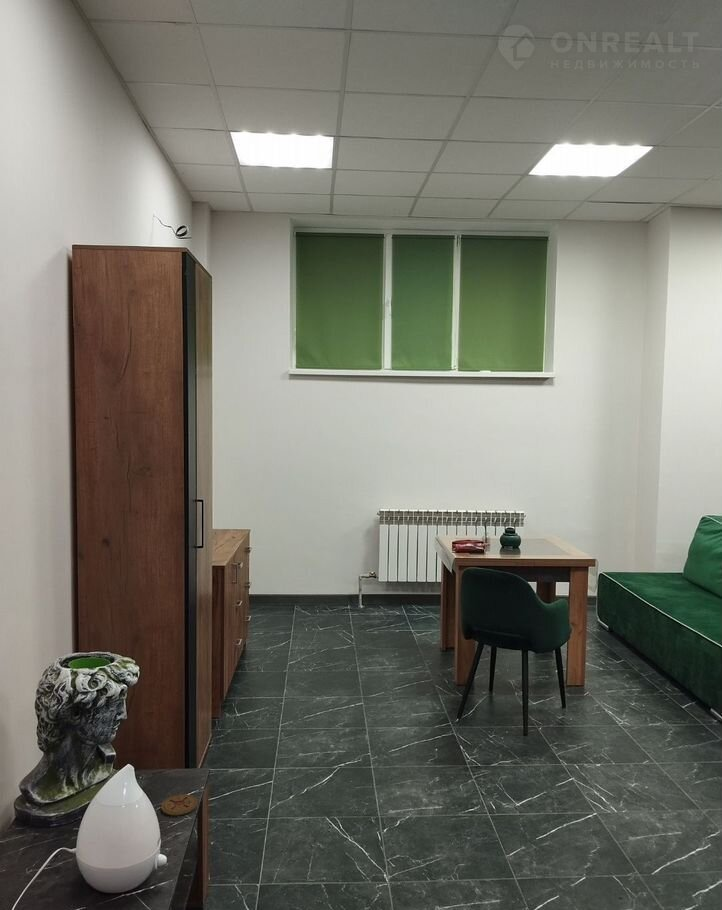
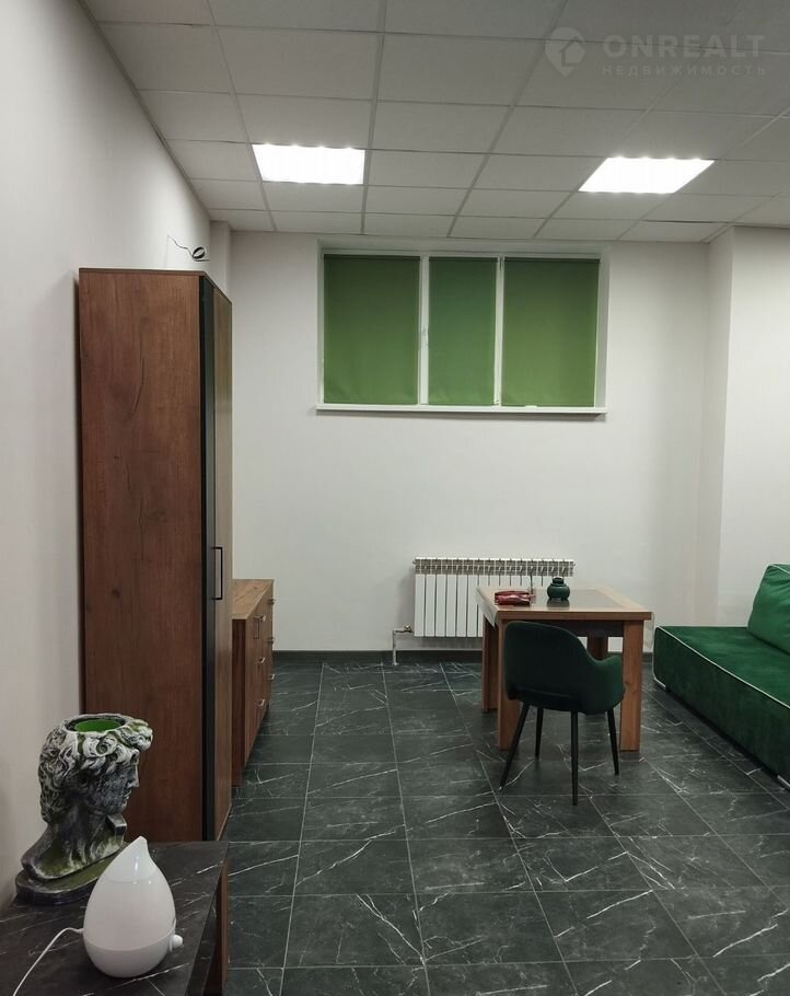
- coaster (179, 804)
